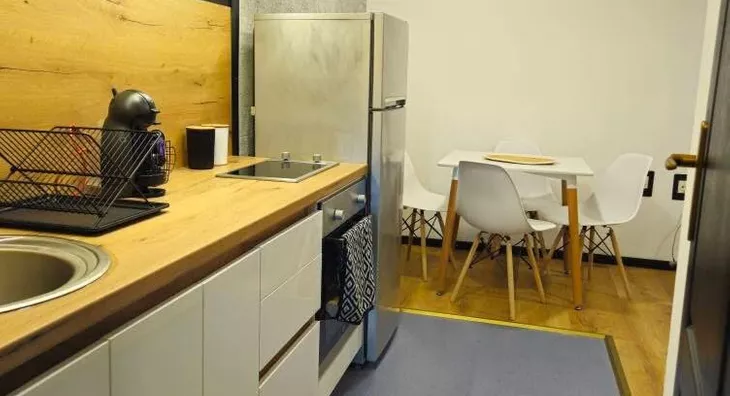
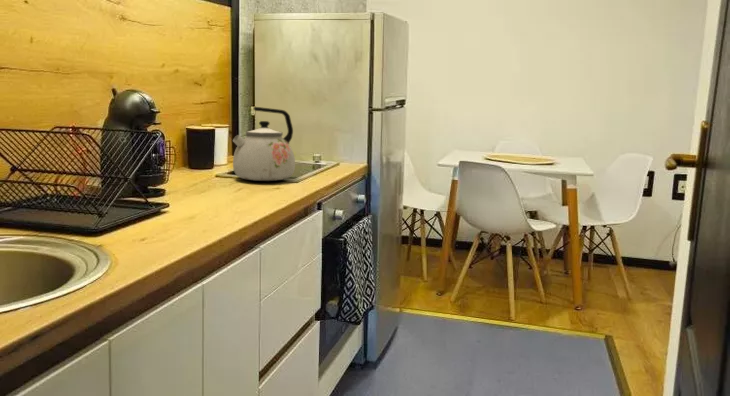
+ kettle (263, 143)
